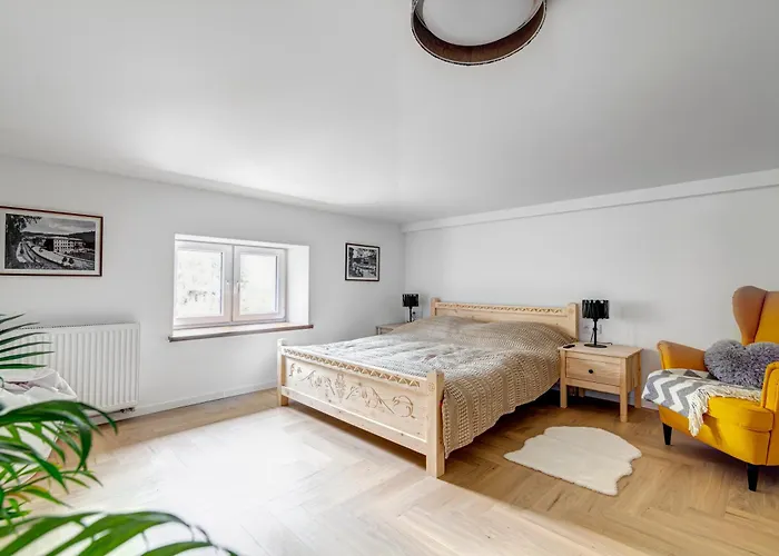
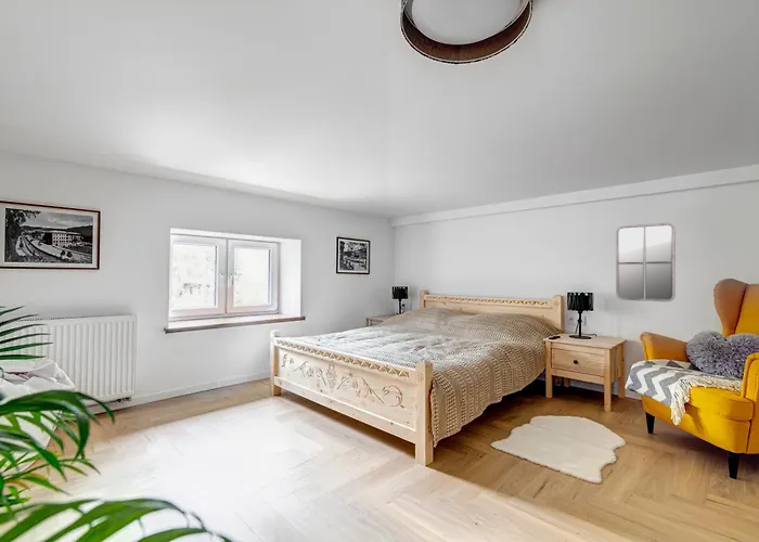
+ home mirror (644, 262)
